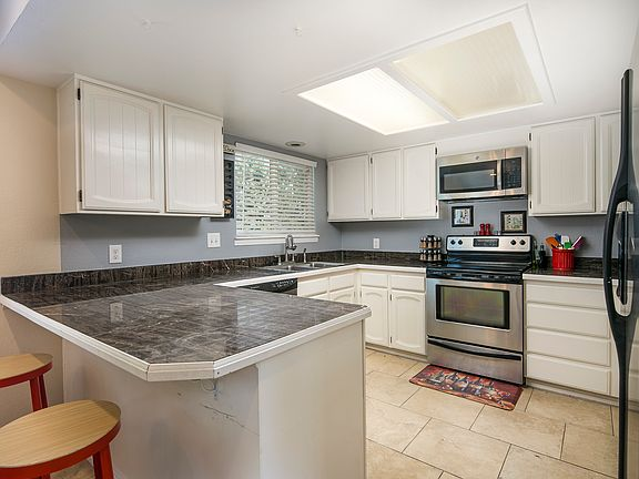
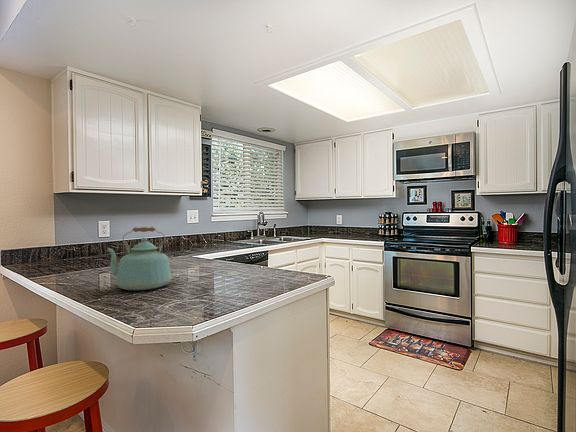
+ kettle (139, 256)
